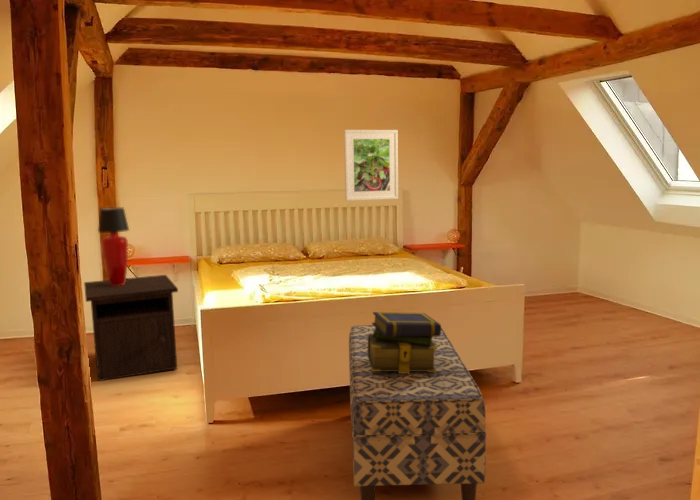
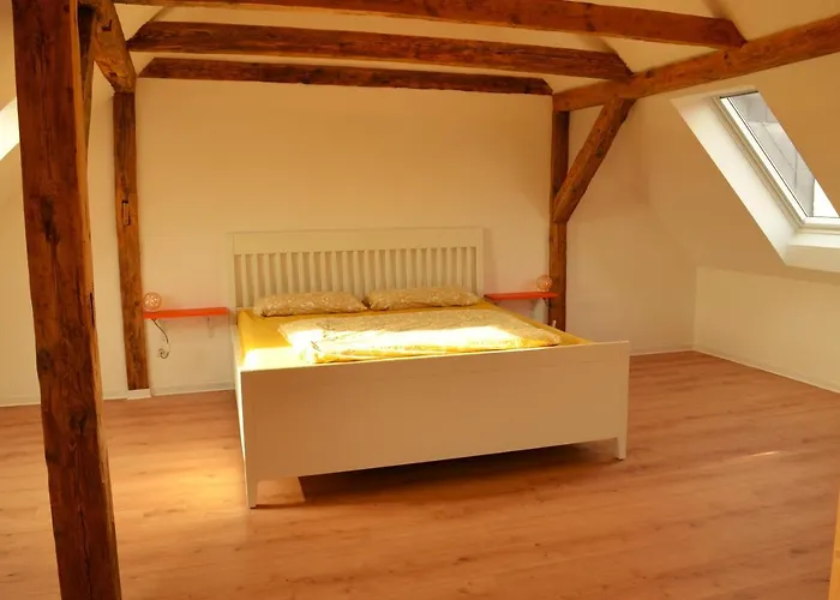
- stack of books (403, 339)
- table lamp (115, 246)
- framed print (371, 165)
- nightstand (132, 325)
- bench (405, 406)
